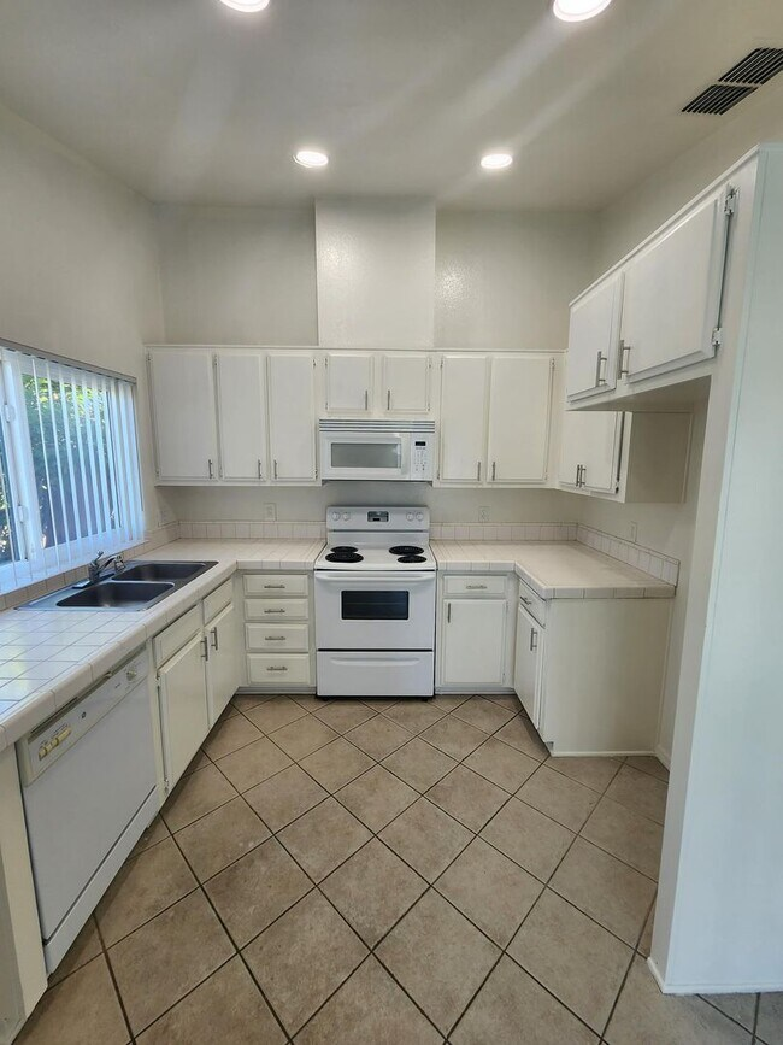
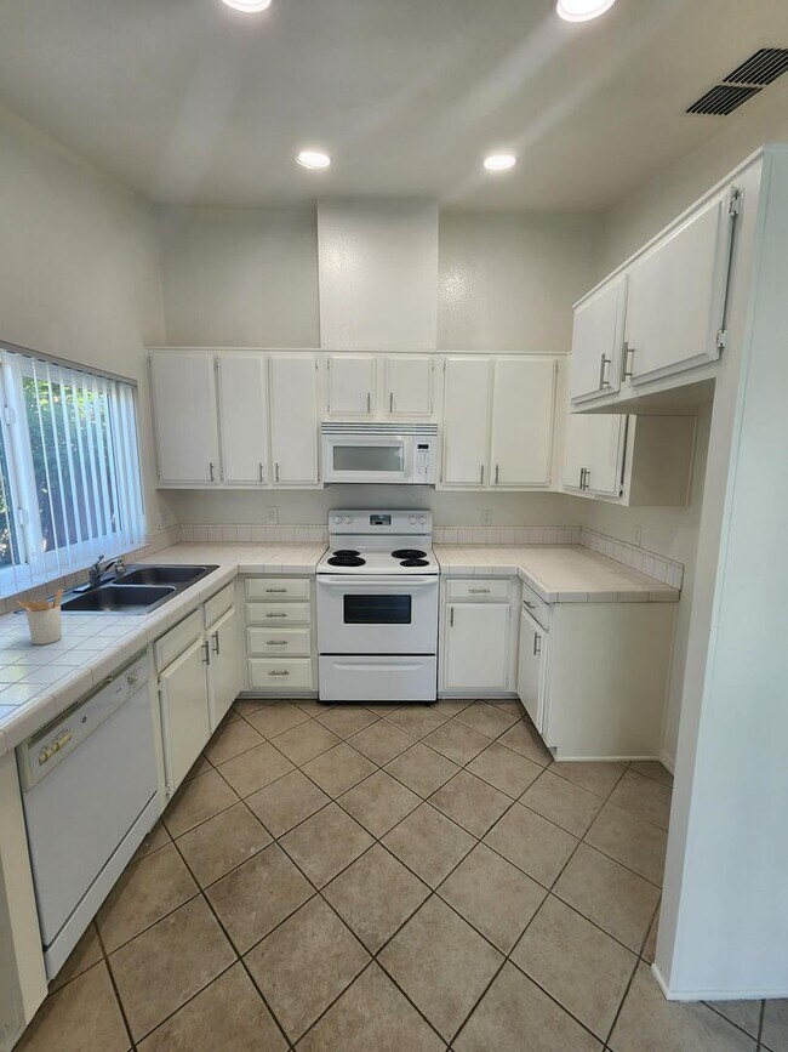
+ utensil holder (41, 618)
